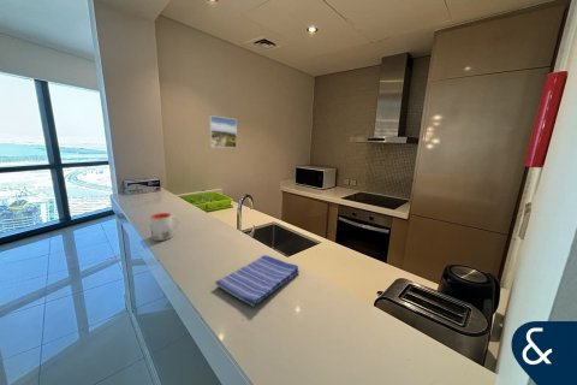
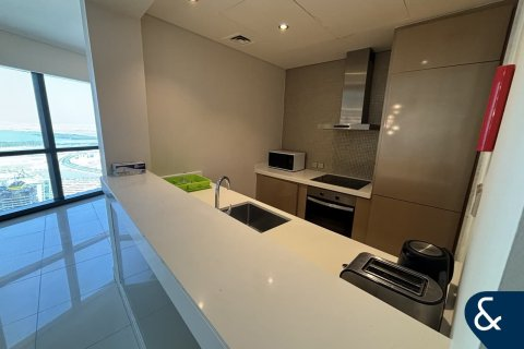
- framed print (224, 132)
- mug (165, 225)
- dish towel (260, 274)
